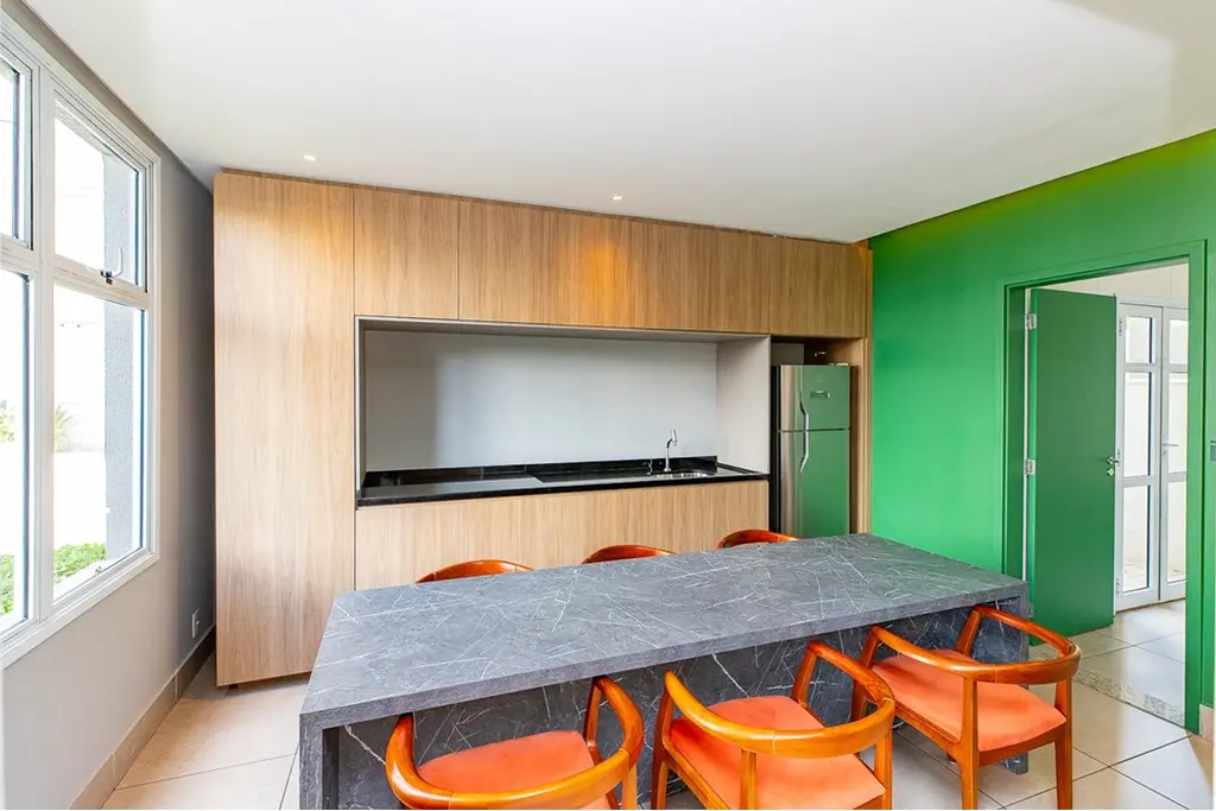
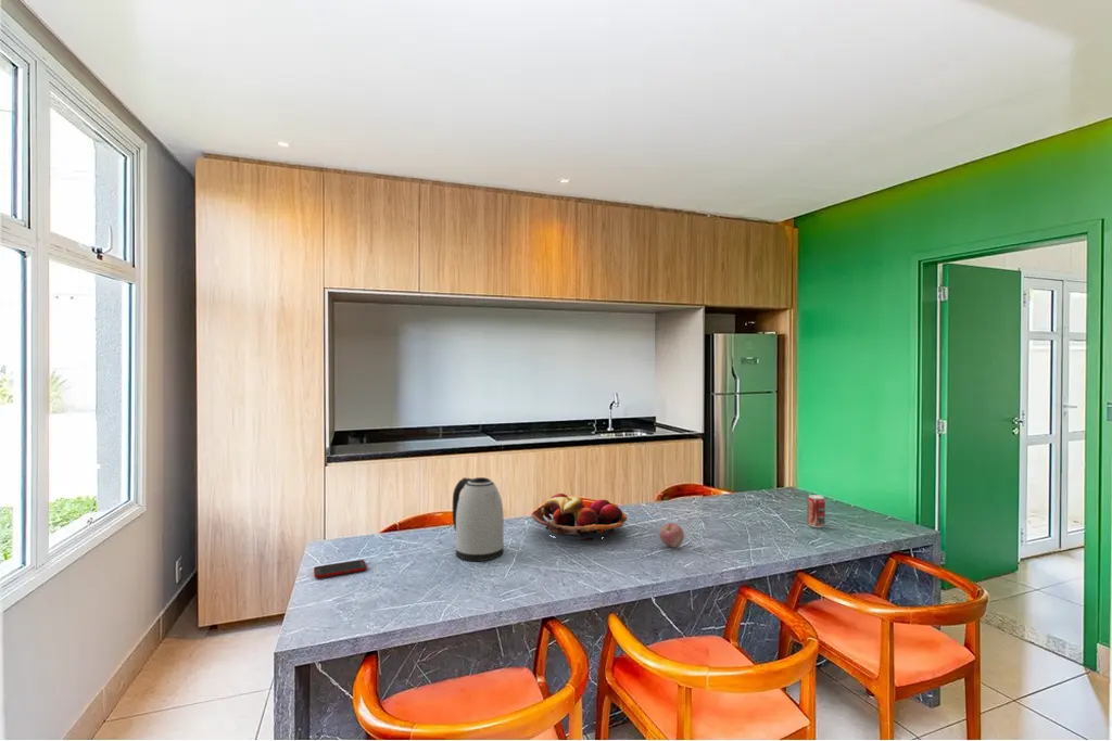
+ kettle (473, 513)
+ beverage can (816, 510)
+ cell phone (340, 568)
+ apple (671, 535)
+ fruit basket (578, 514)
